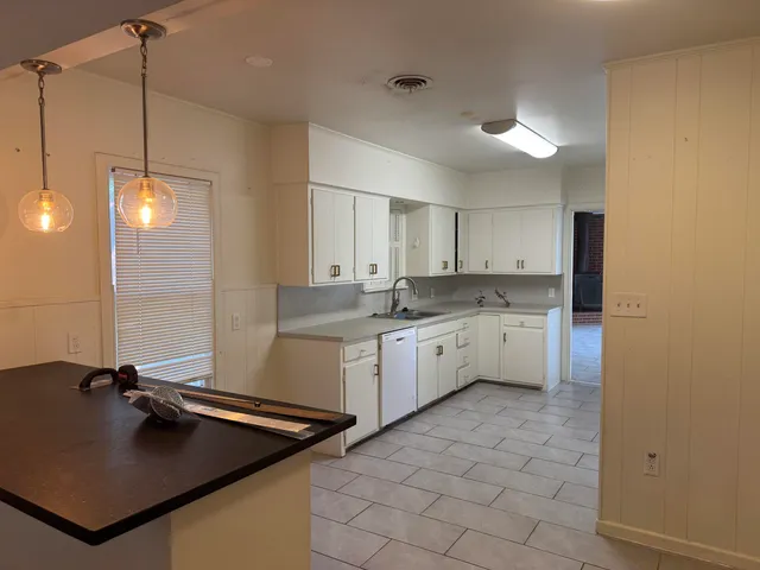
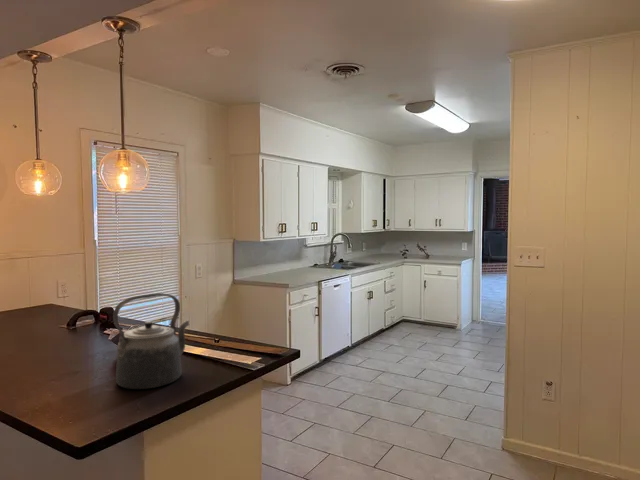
+ kettle (154, 335)
